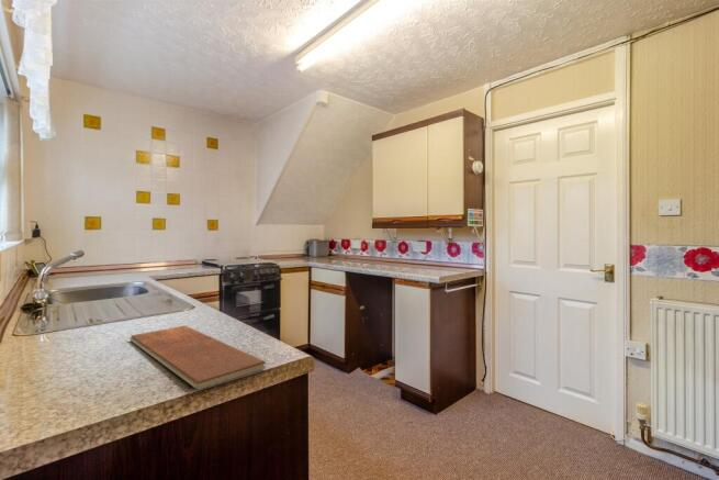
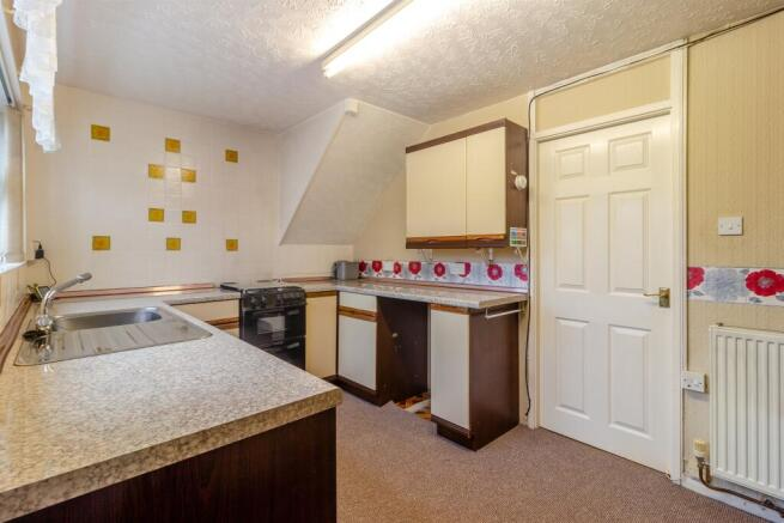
- chopping board (189, 349)
